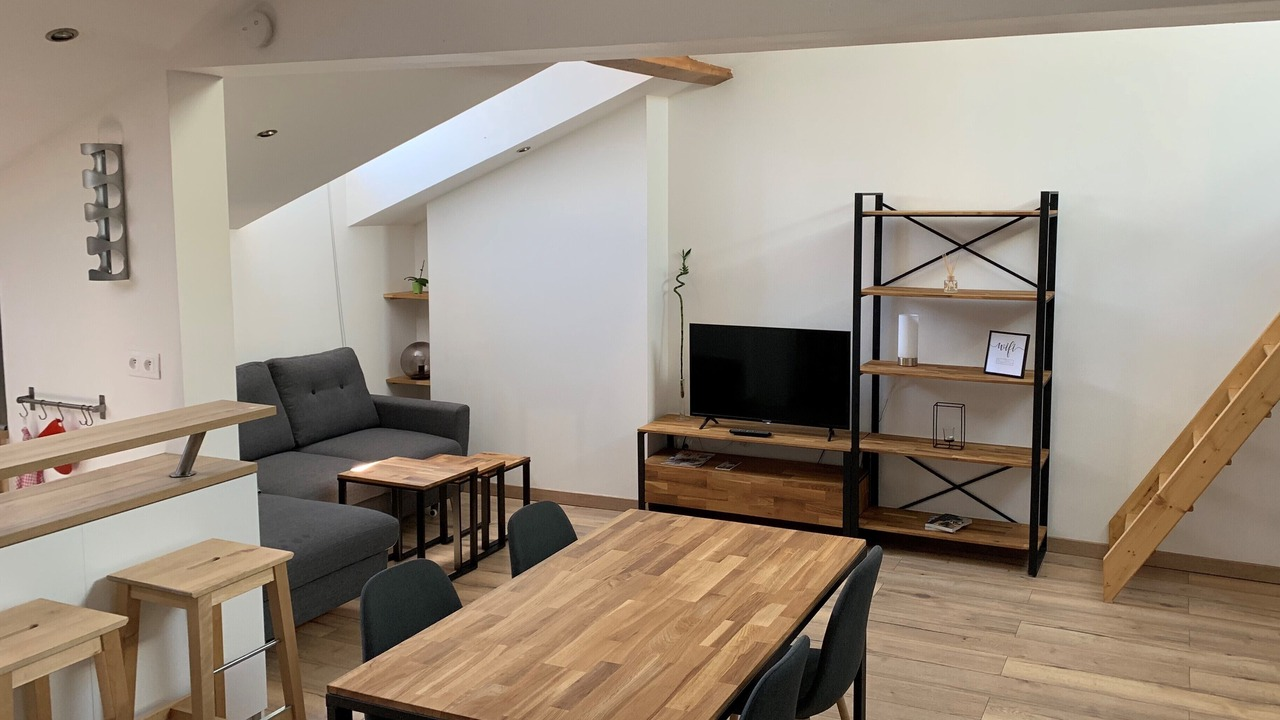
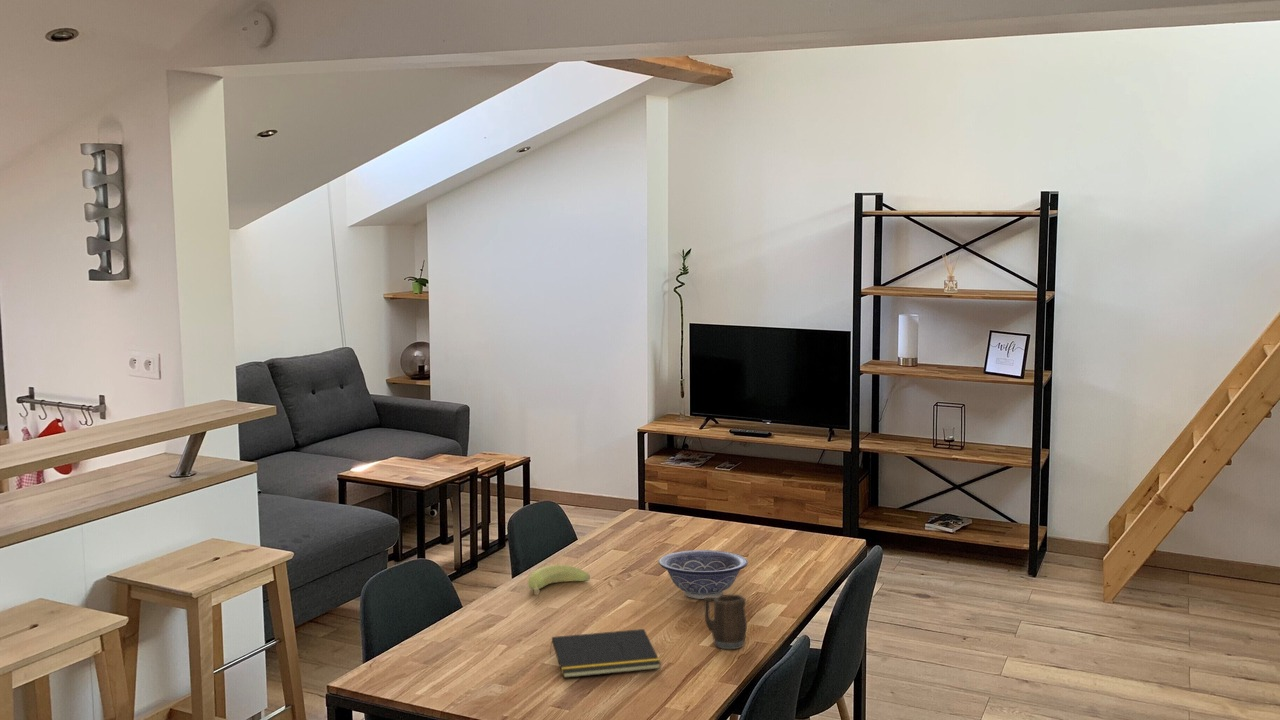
+ notepad (605, 652)
+ decorative bowl (703, 577)
+ mug (725, 620)
+ banana (555, 578)
